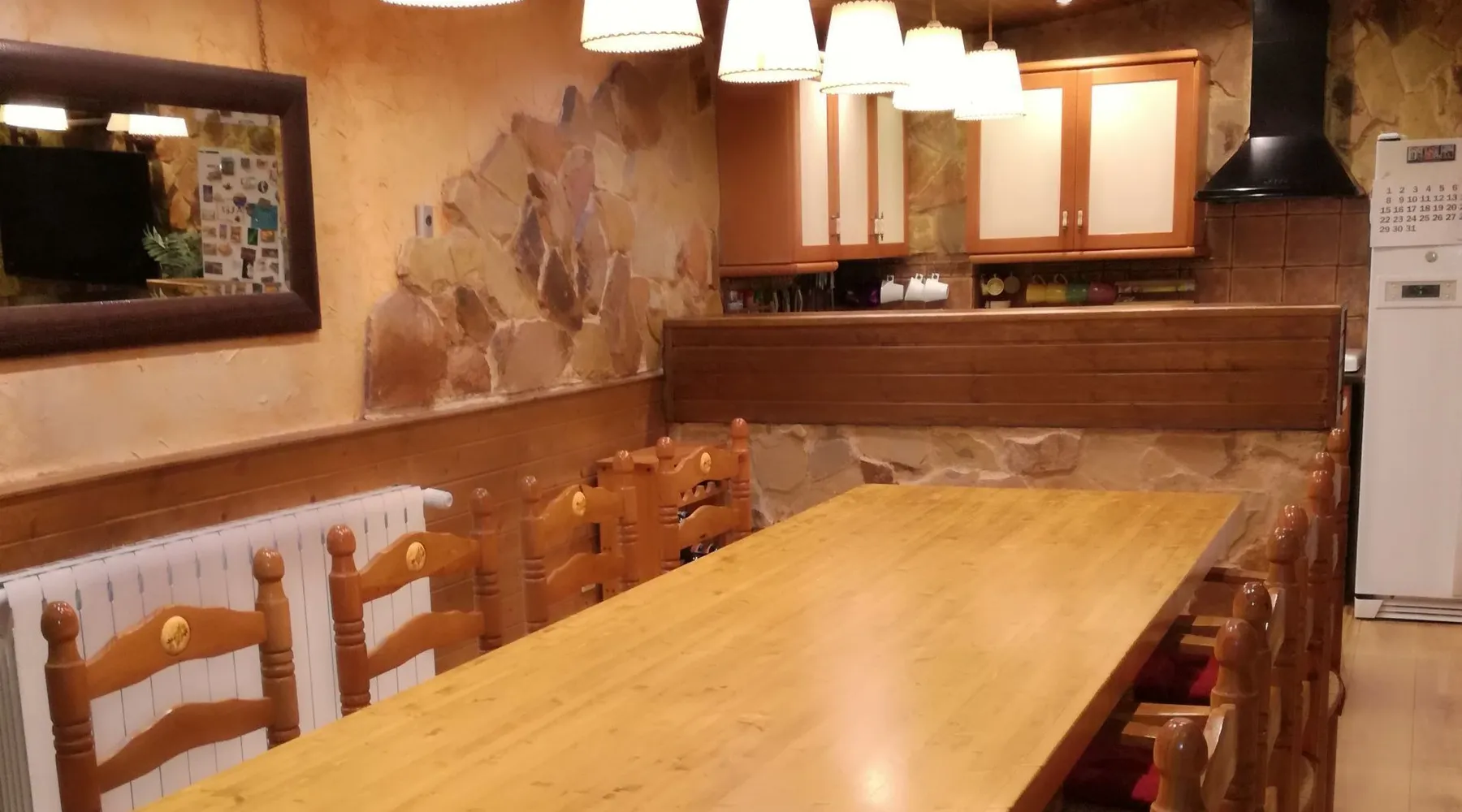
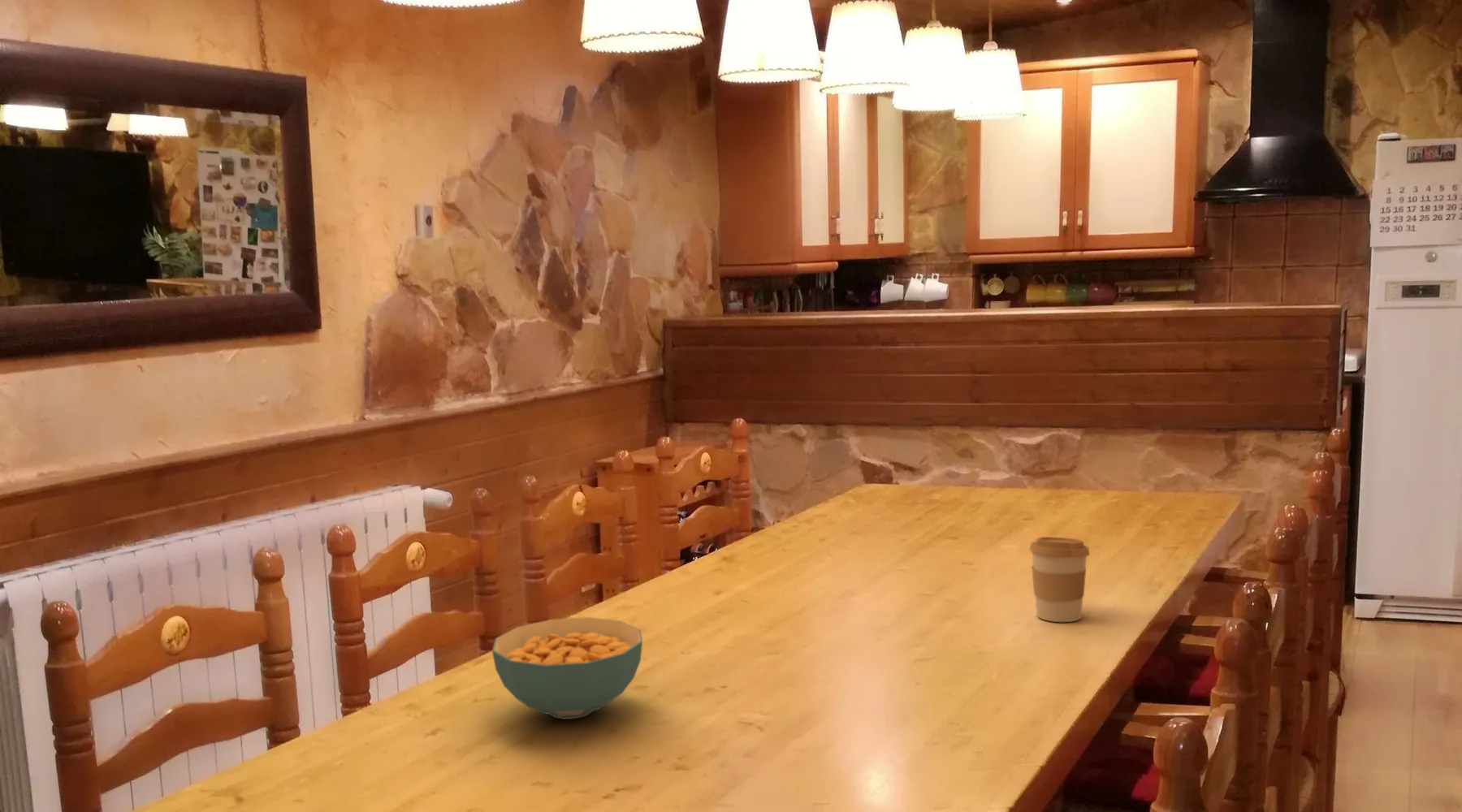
+ cereal bowl (569, 675)
+ coffee cup (1058, 577)
